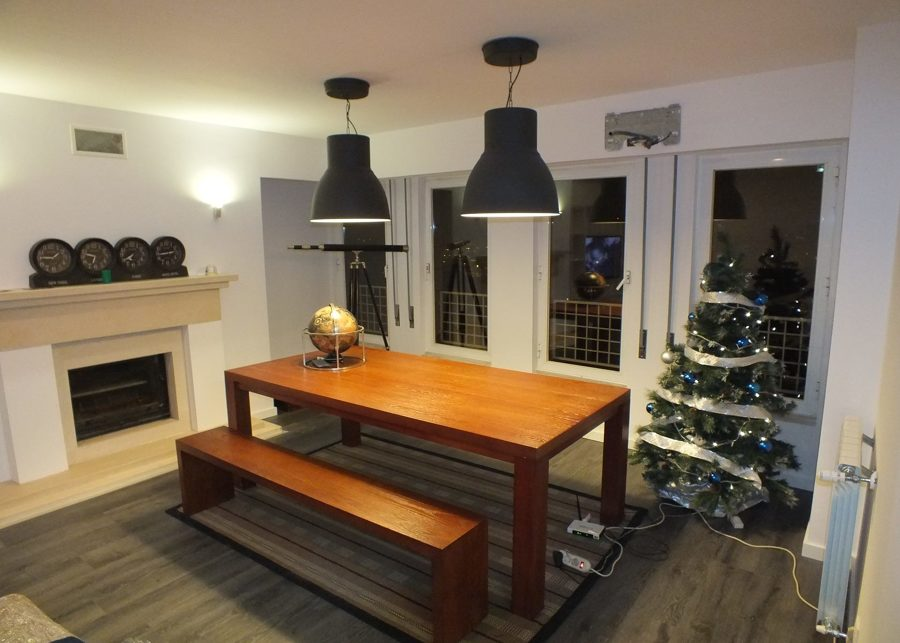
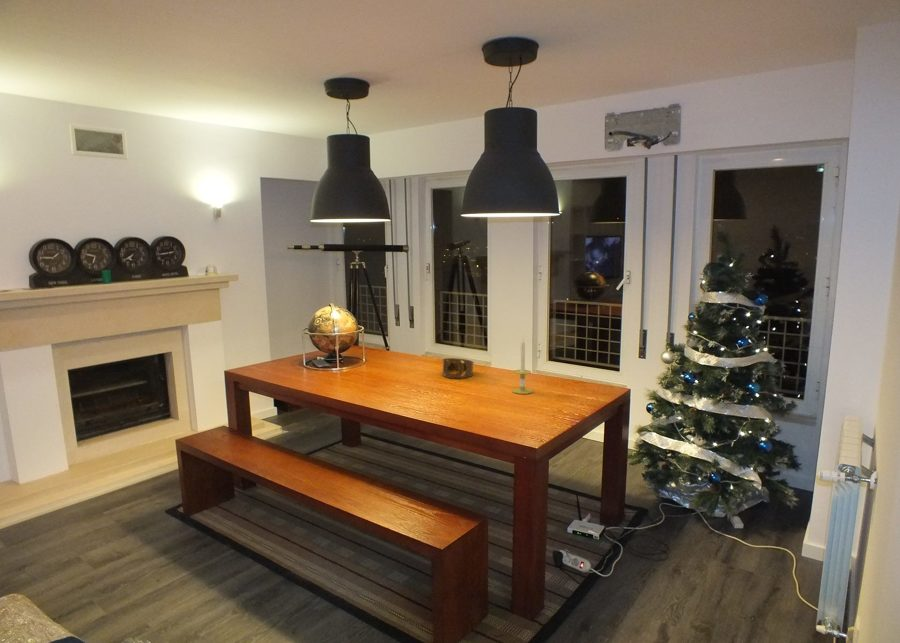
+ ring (457, 365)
+ candle (522, 364)
